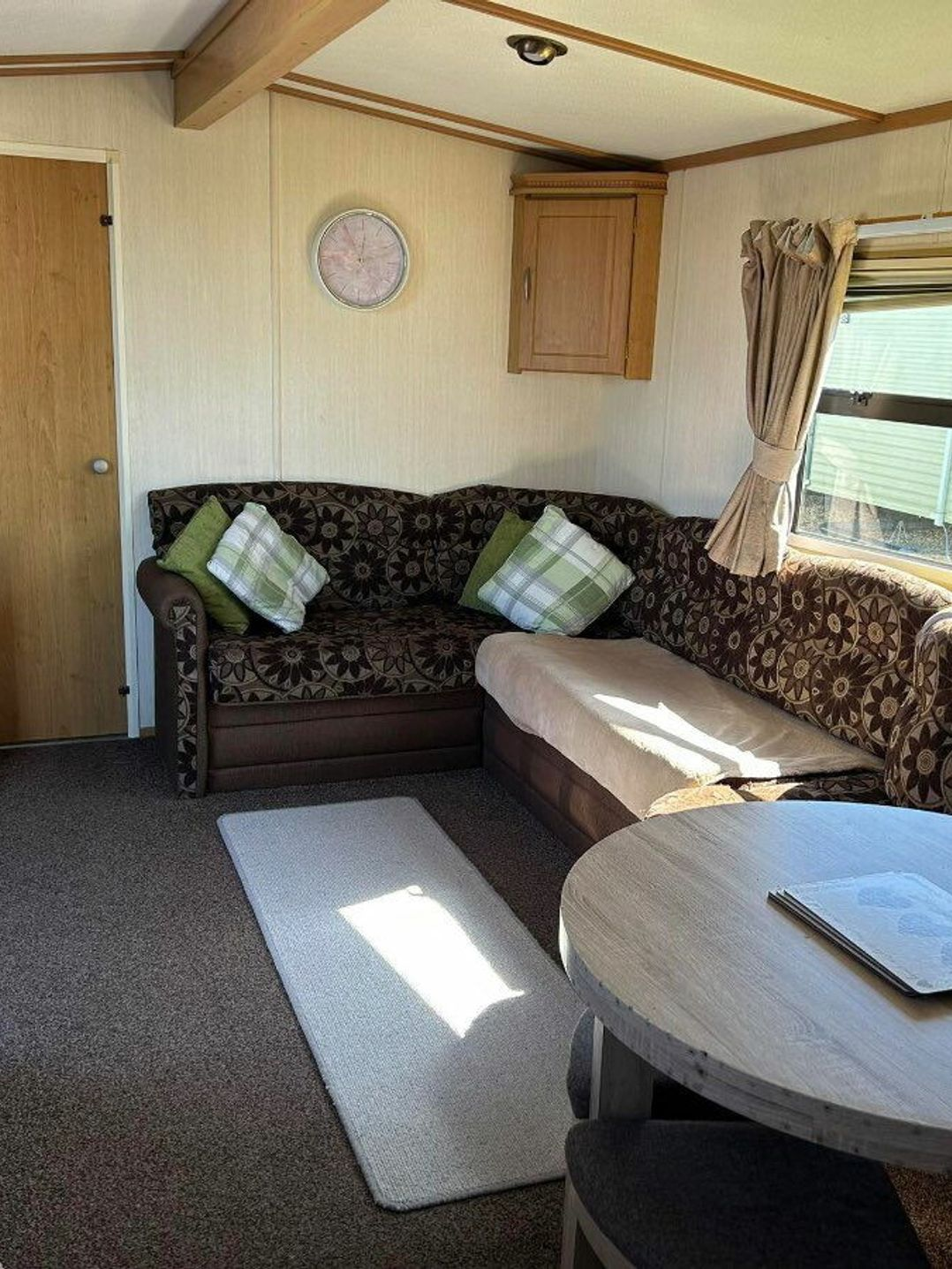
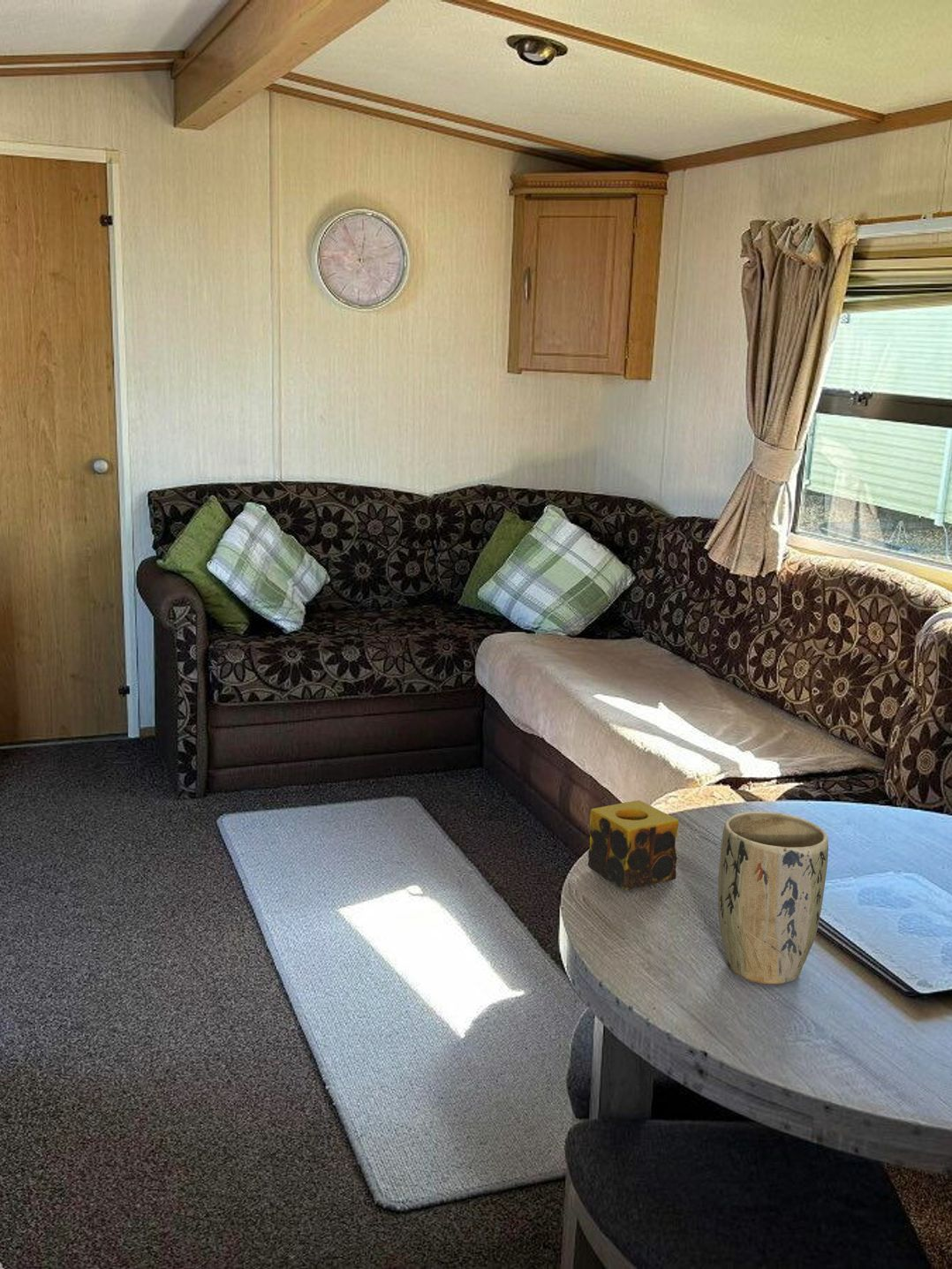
+ candle (632, 843)
+ plant pot (768, 898)
